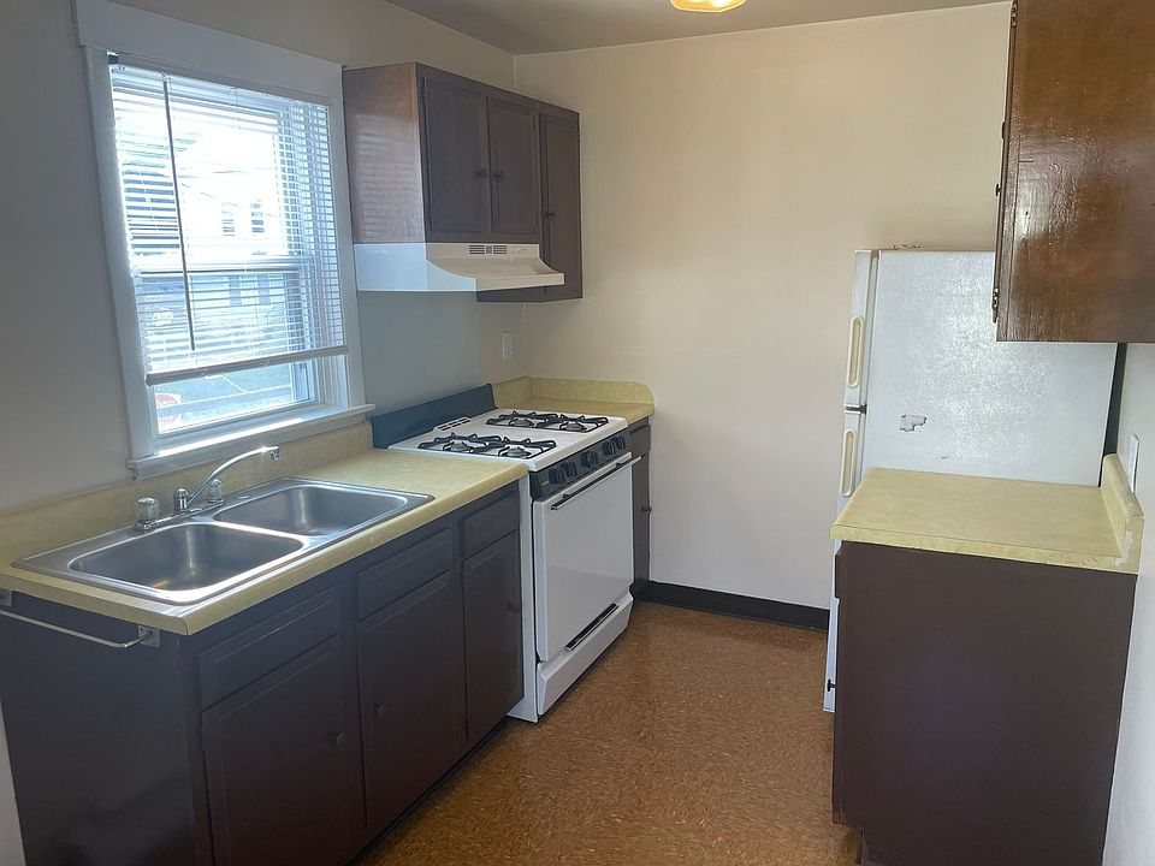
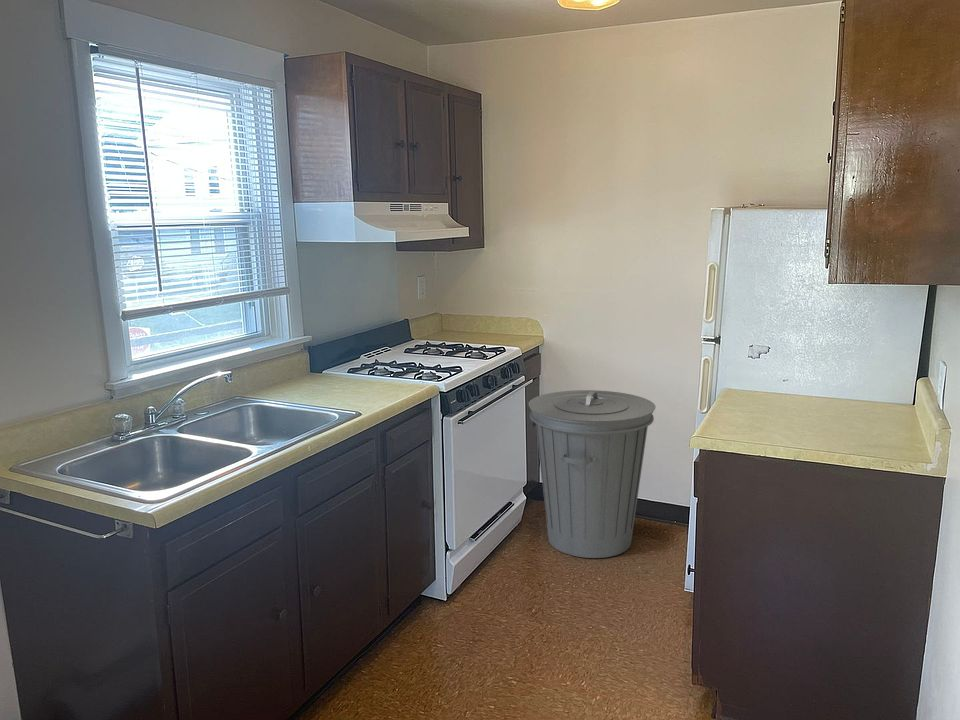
+ trash can (590, 467)
